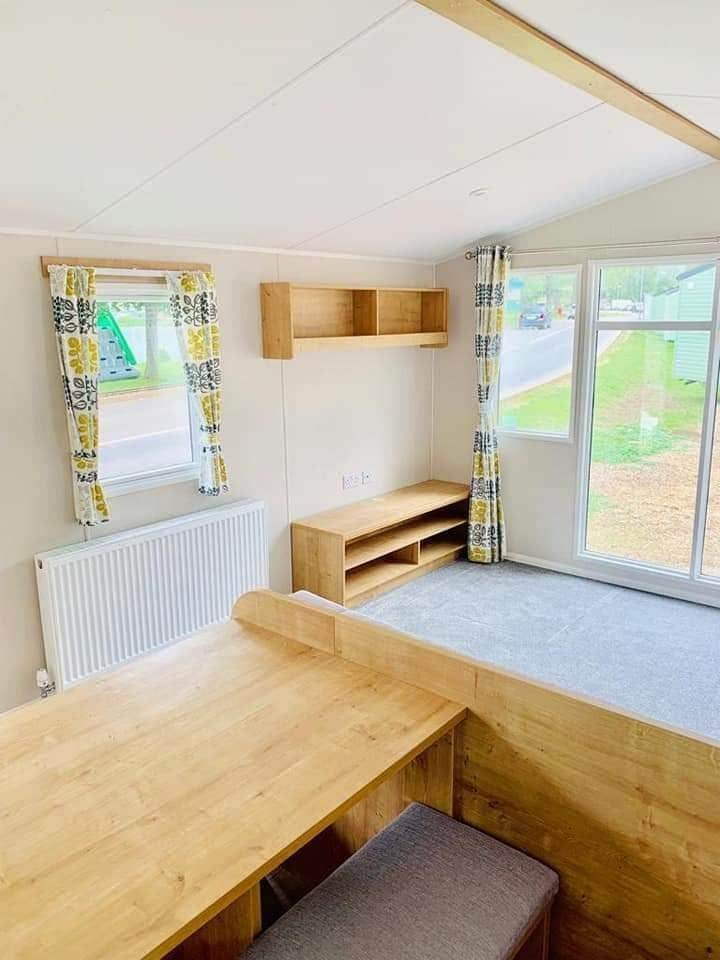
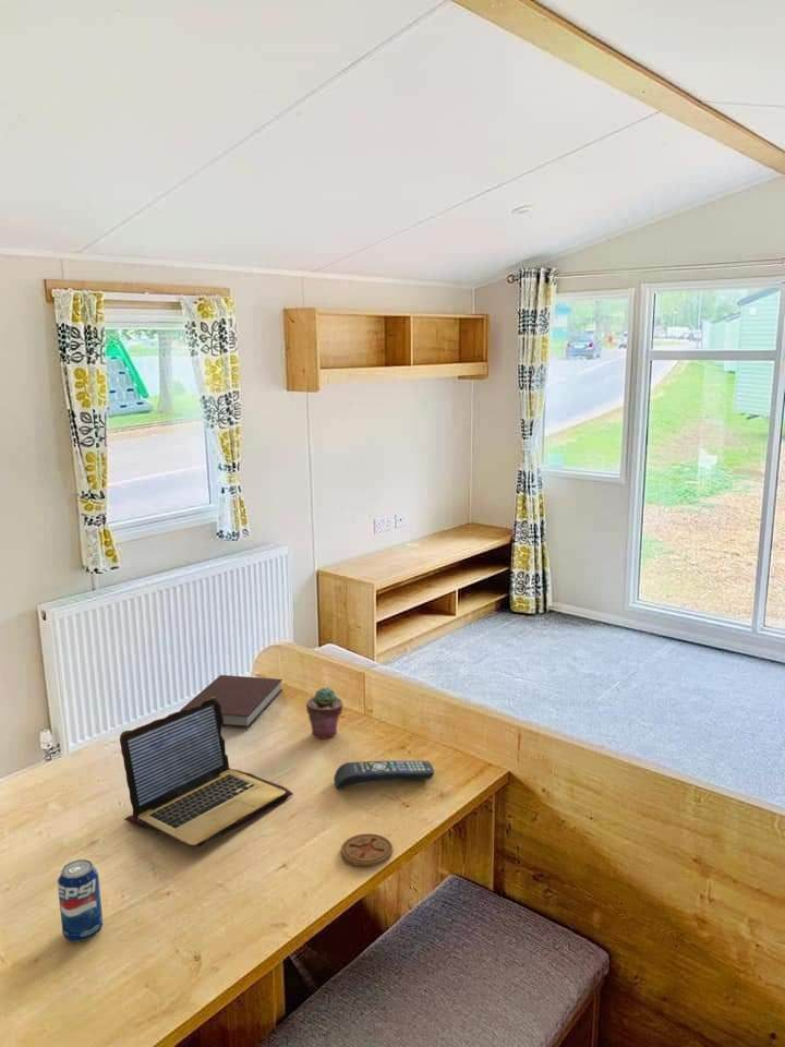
+ laptop (208, 767)
+ remote control (384, 772)
+ beverage can (80, 900)
+ notebook (233, 699)
+ potted succulent (324, 710)
+ coaster (366, 849)
